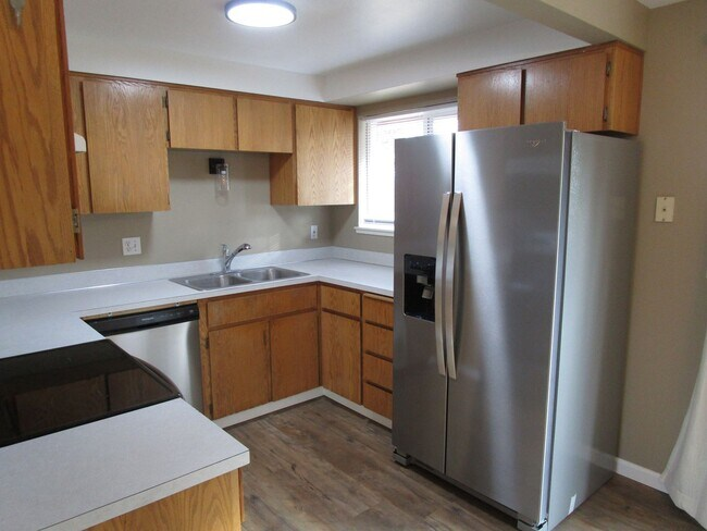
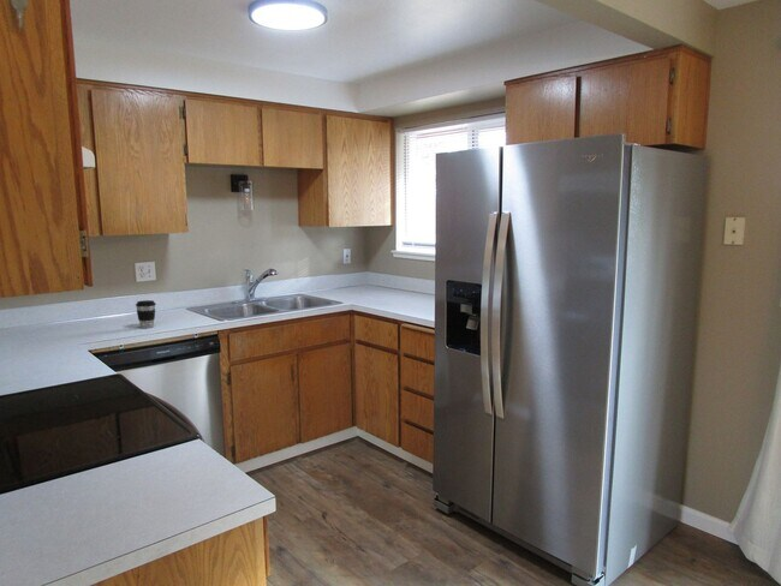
+ coffee cup (145, 313)
